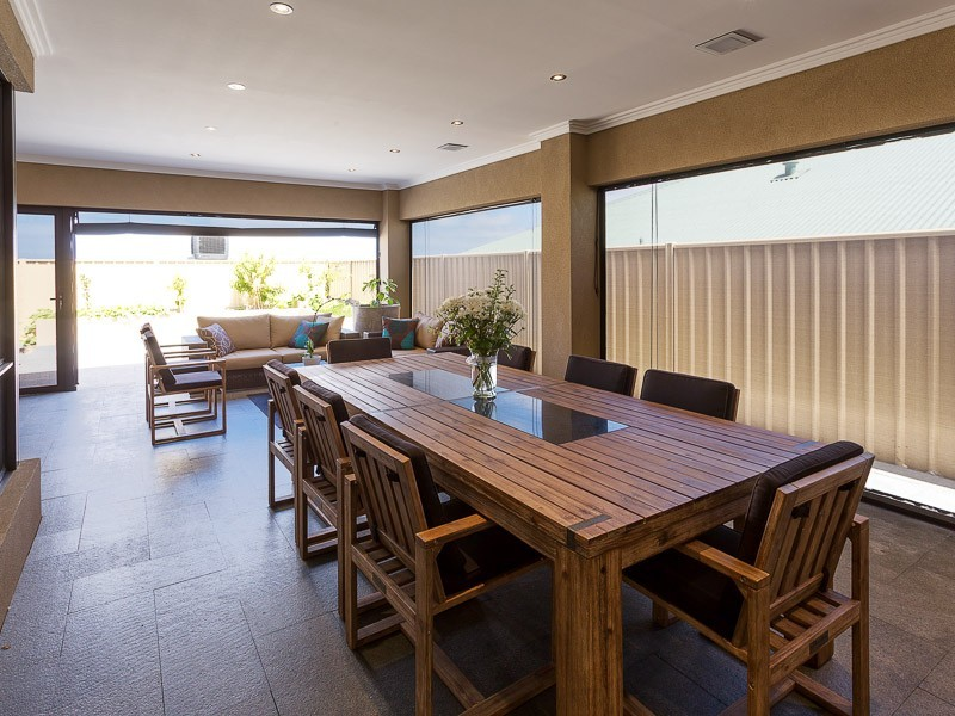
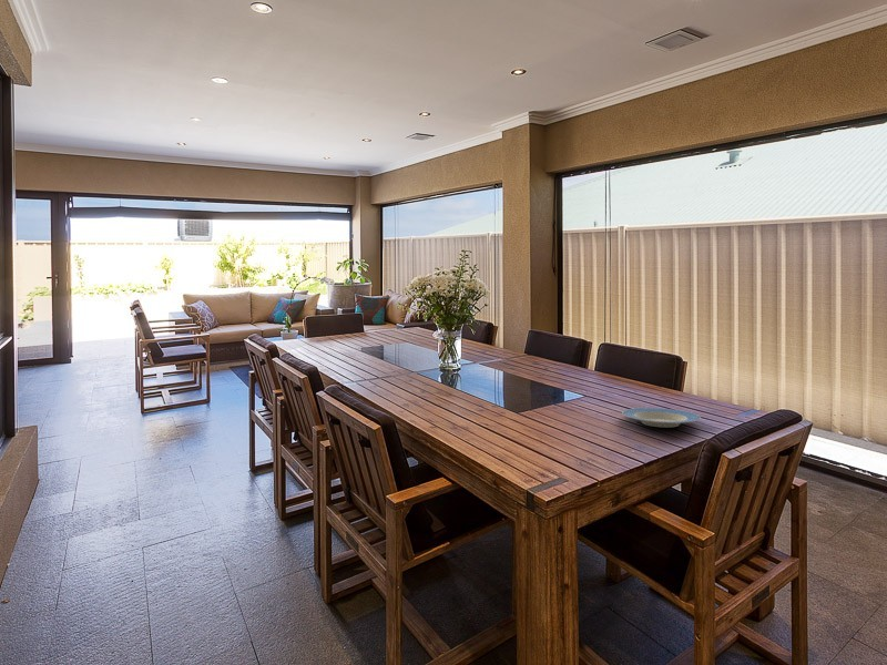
+ plate (660, 419)
